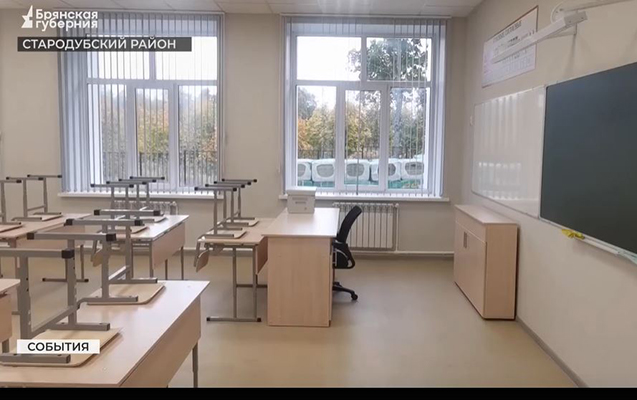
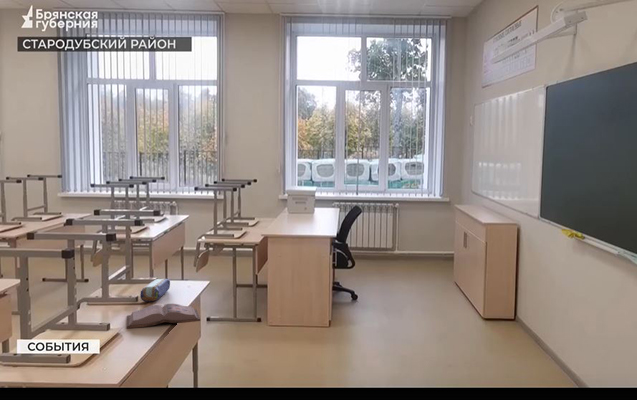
+ hardback book (163, 313)
+ pencil case (155, 289)
